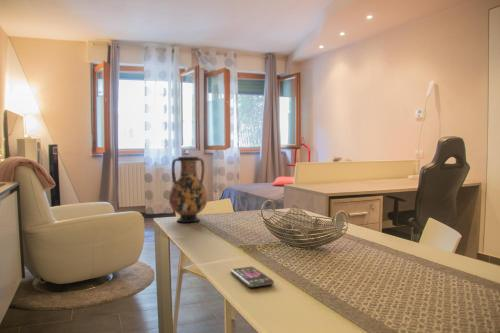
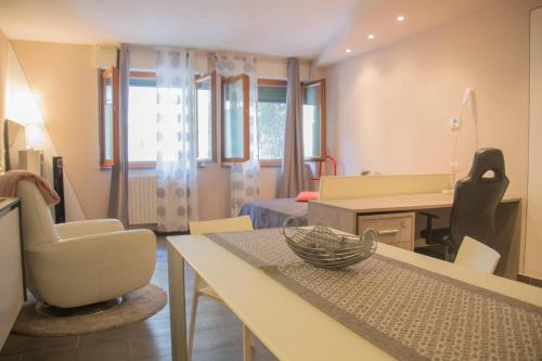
- smartphone (251, 276)
- vase (188, 188)
